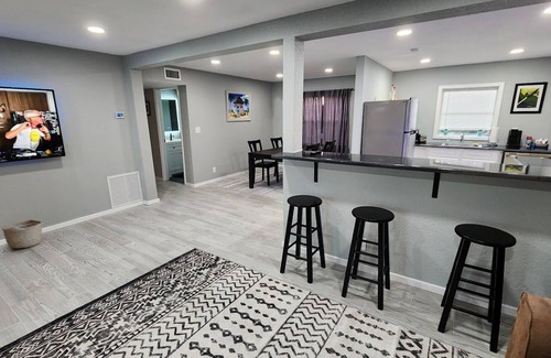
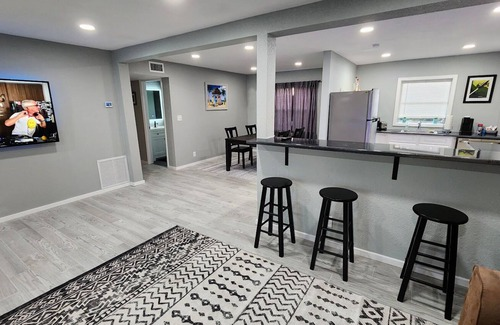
- basket (23, 232)
